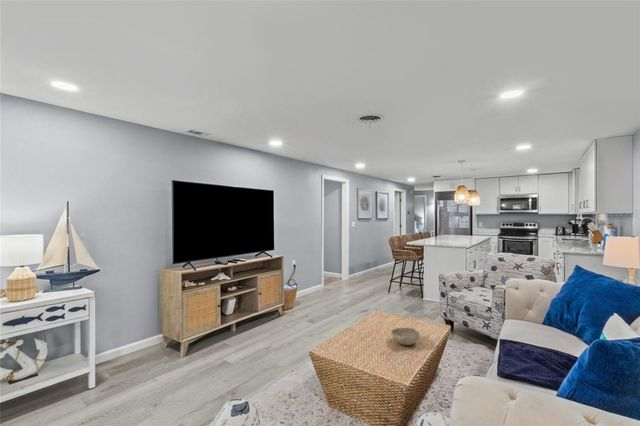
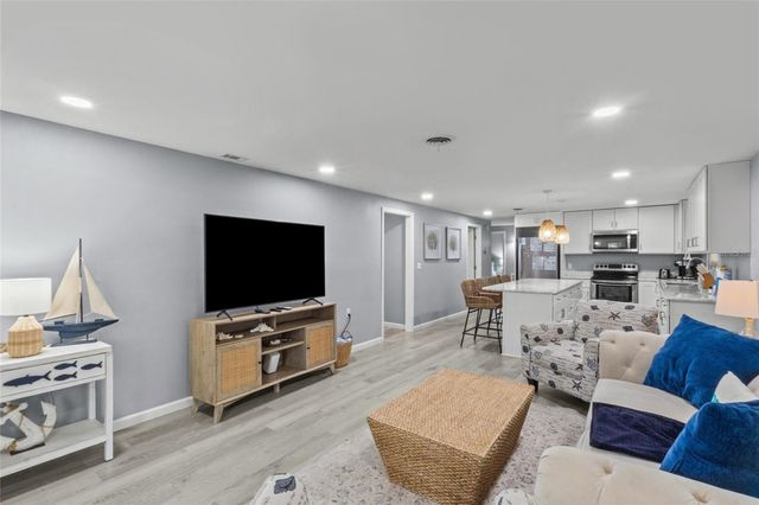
- decorative bowl (405, 337)
